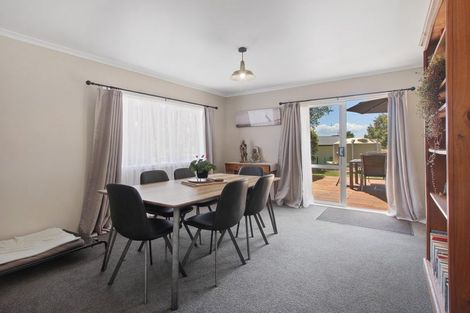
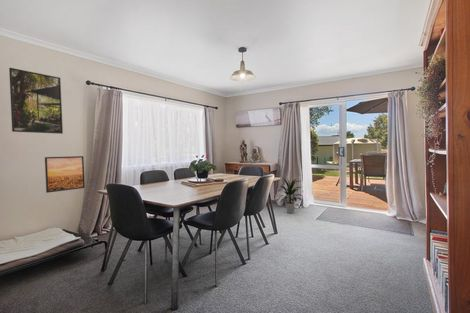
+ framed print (65, 173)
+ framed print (37, 102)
+ indoor plant (290, 194)
